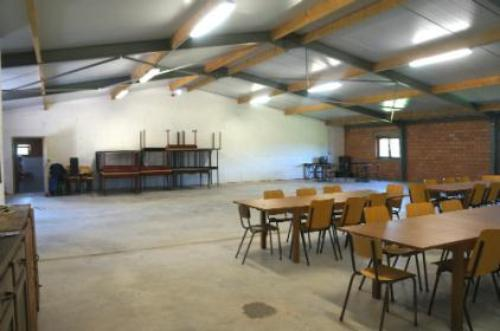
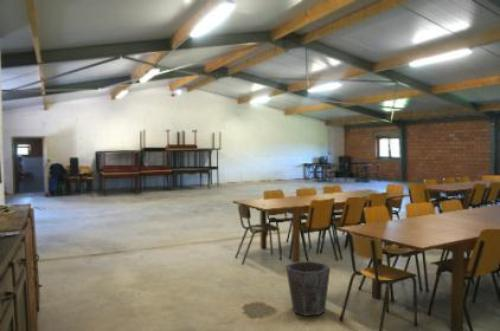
+ waste bin (307, 288)
